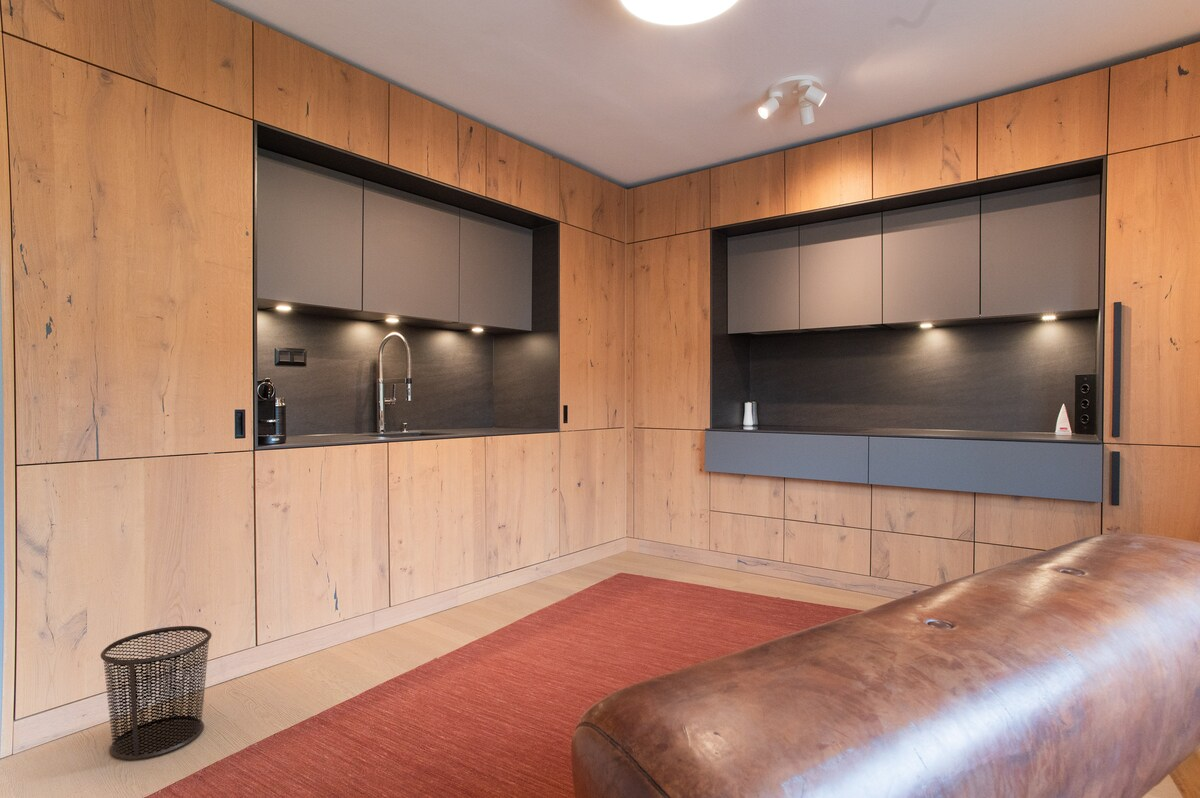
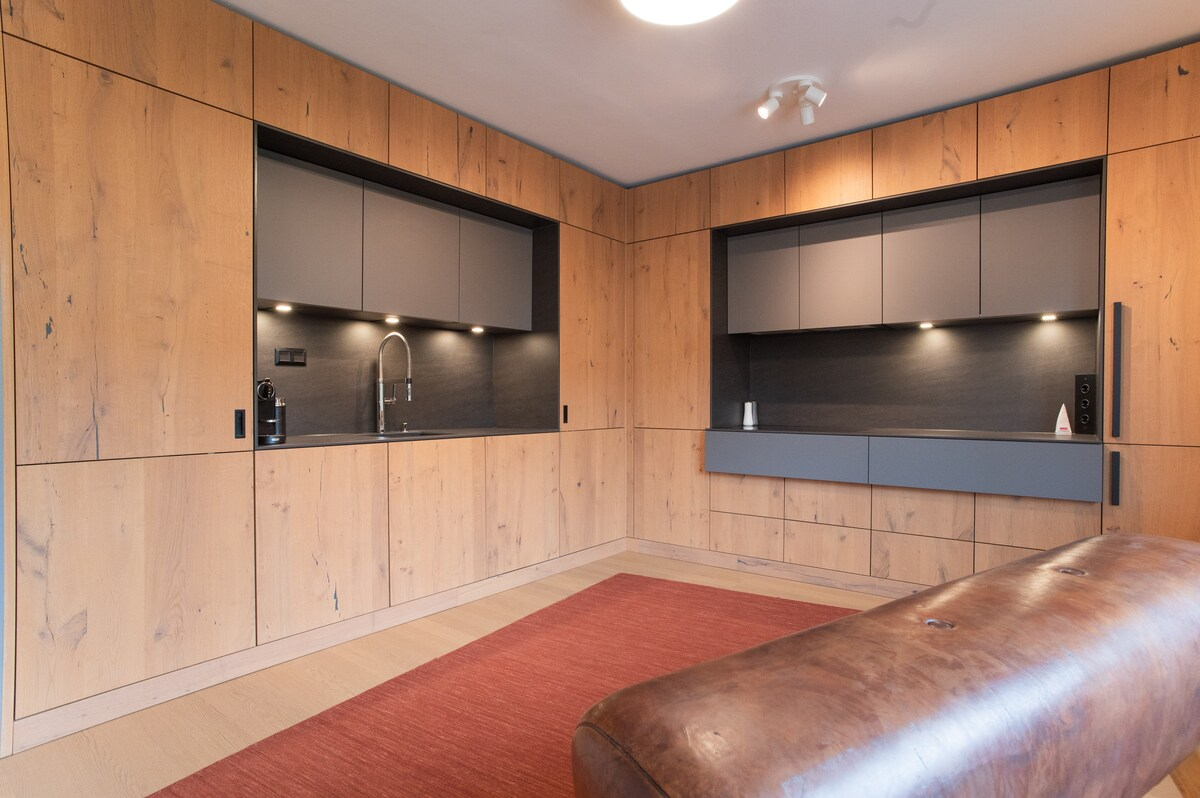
- waste bin (158, 690)
